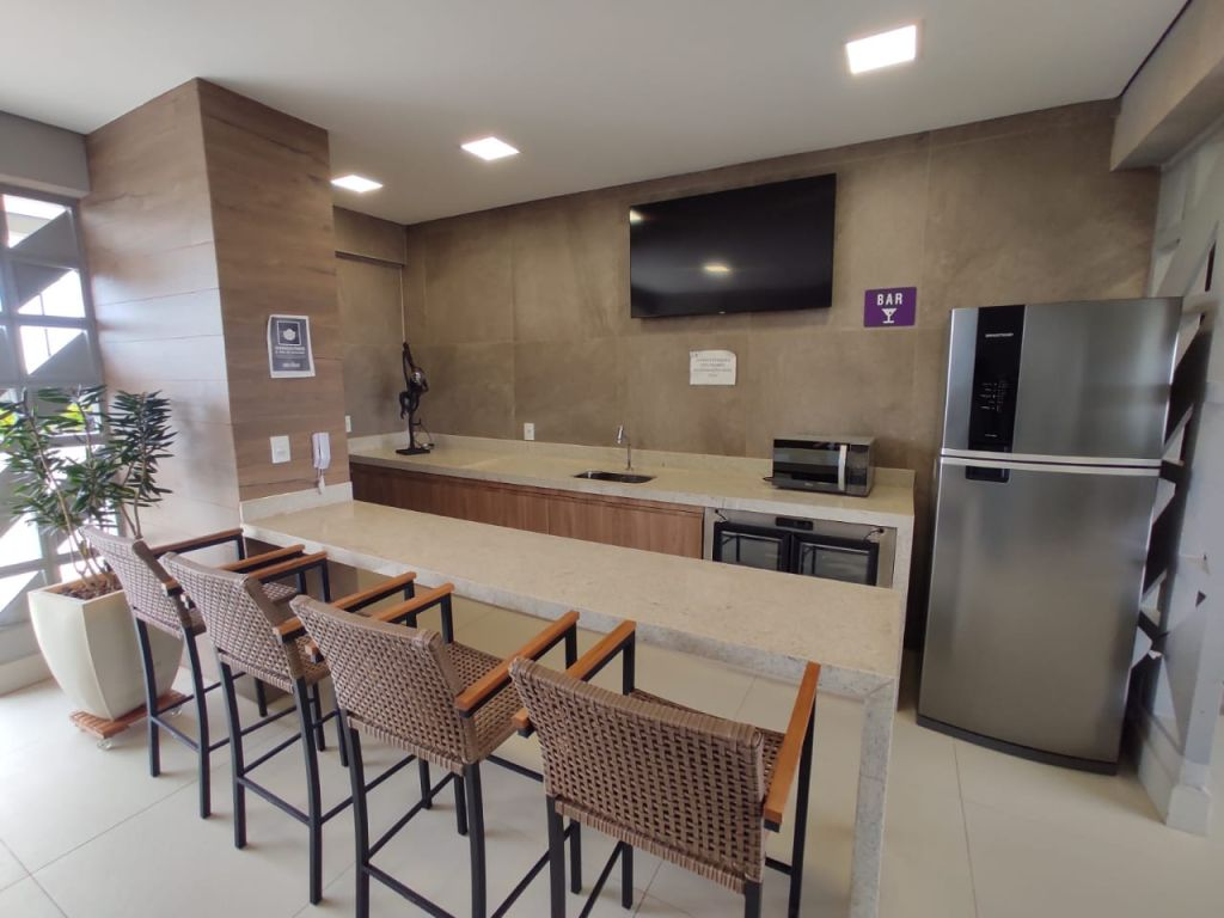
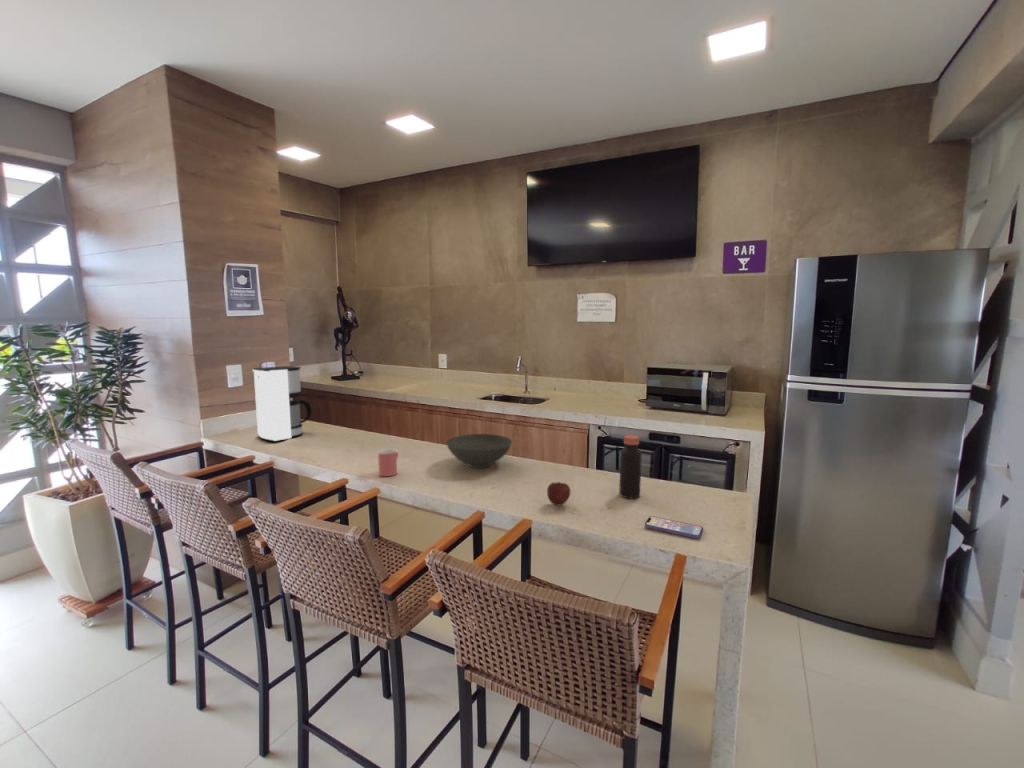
+ bowl (479, 453)
+ cup (390, 461)
+ bottle (630, 466)
+ coffee maker (285, 401)
+ smartphone (673, 526)
+ fruit (558, 493)
